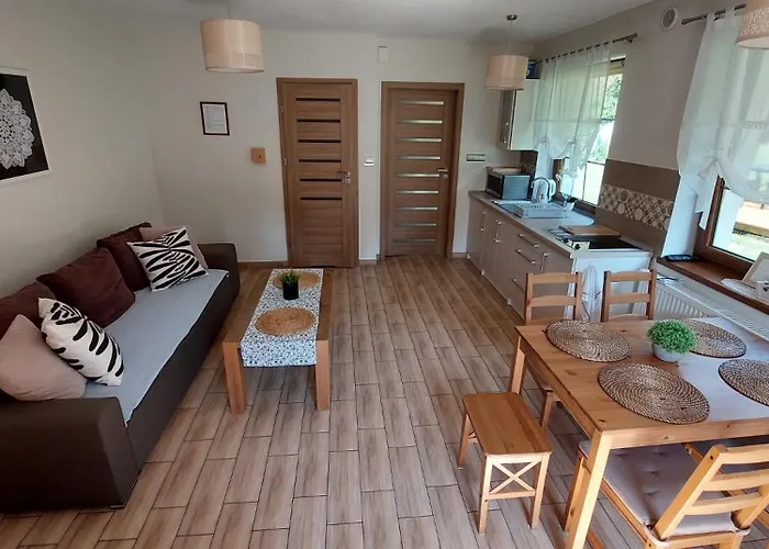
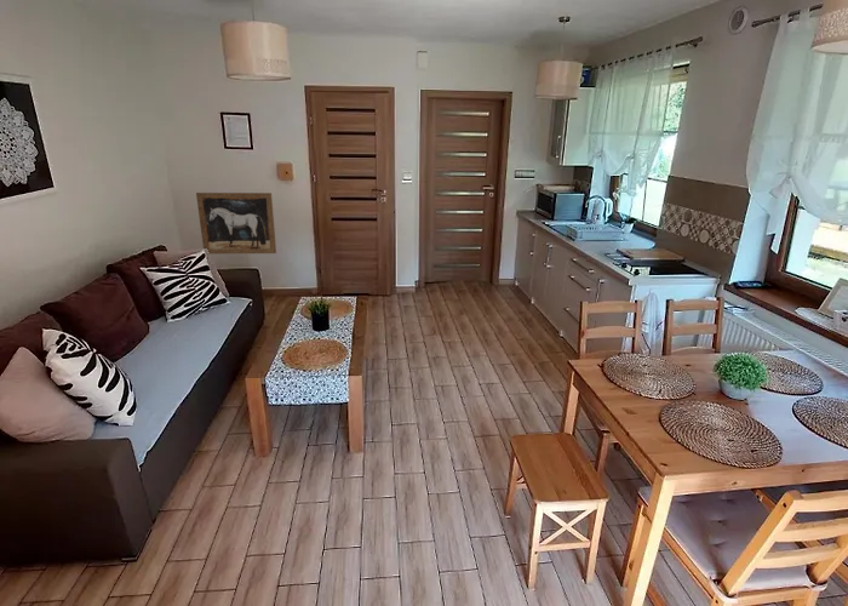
+ wall art (236, 223)
